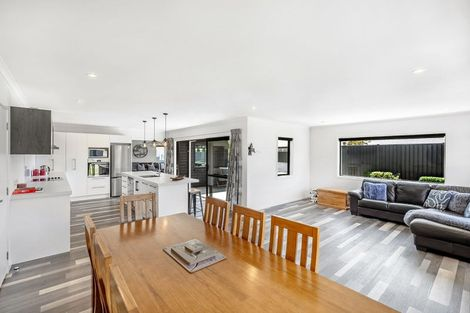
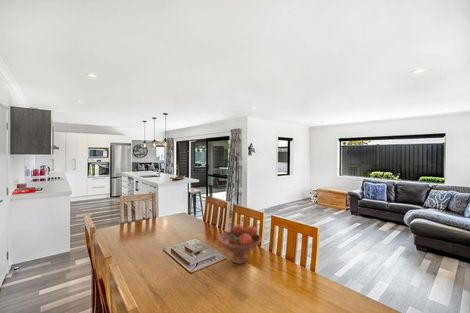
+ fruit bowl (239, 244)
